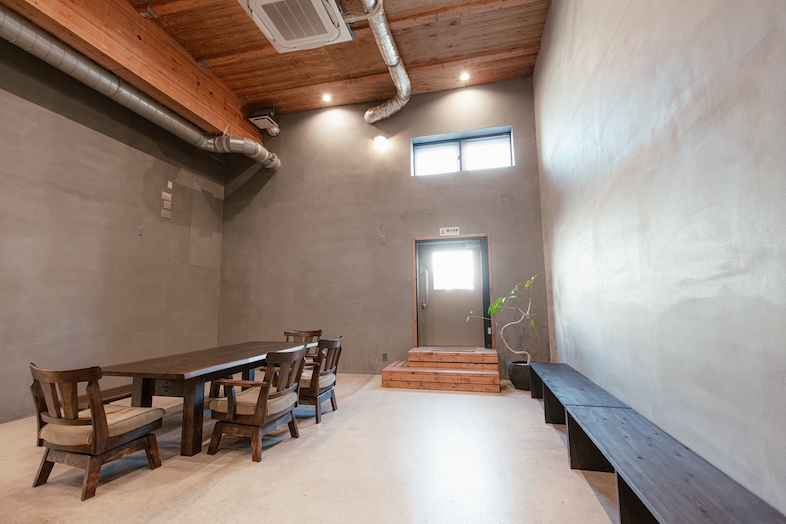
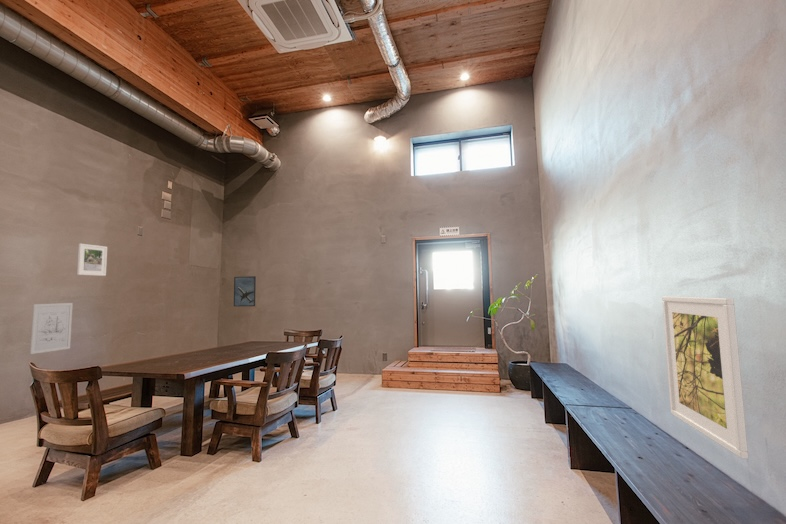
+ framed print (92, 260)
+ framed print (244, 291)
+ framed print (697, 363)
+ wall art (52, 327)
